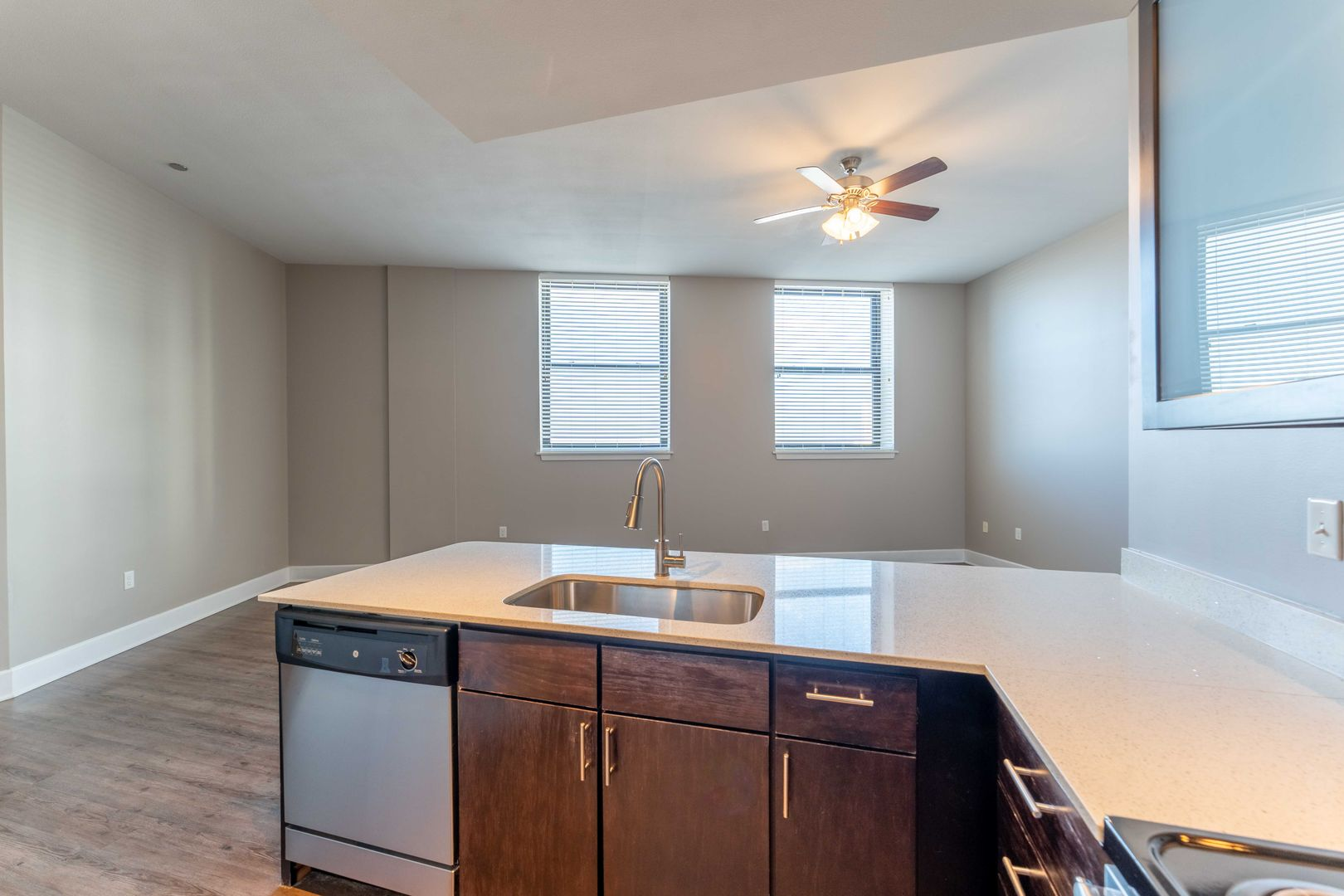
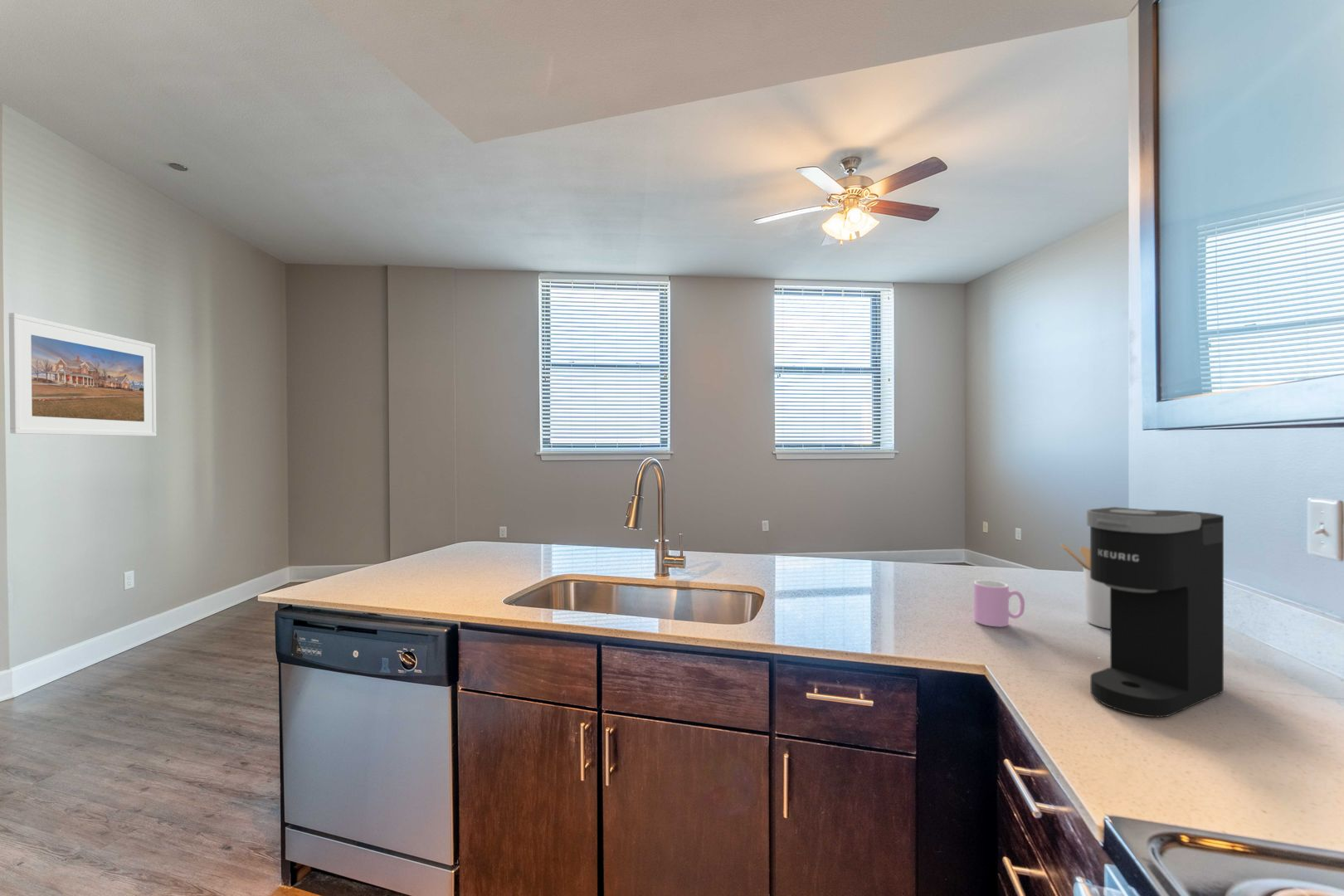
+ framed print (92, 382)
+ utensil holder (1096, 582)
+ cup (999, 603)
+ coffee maker (1156, 601)
